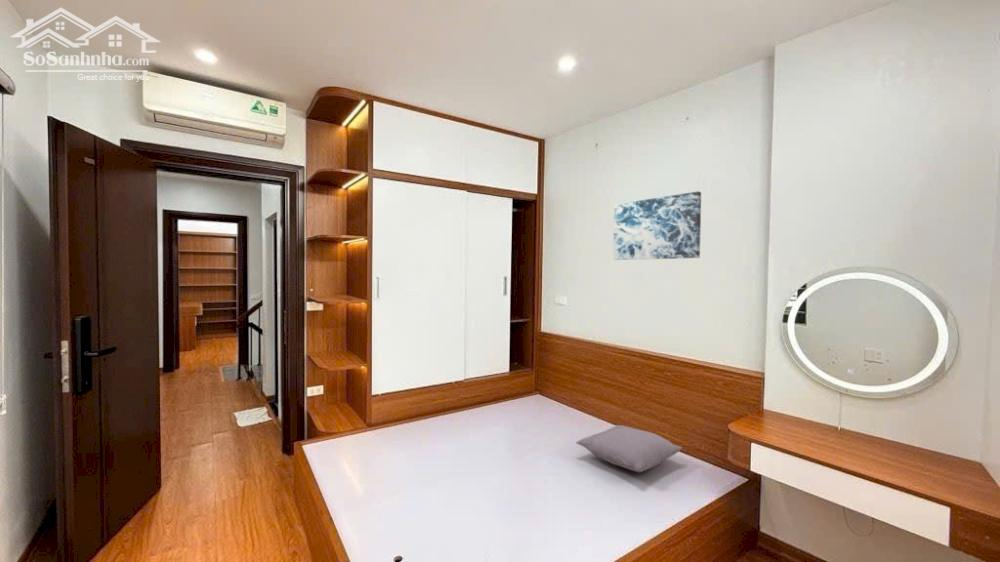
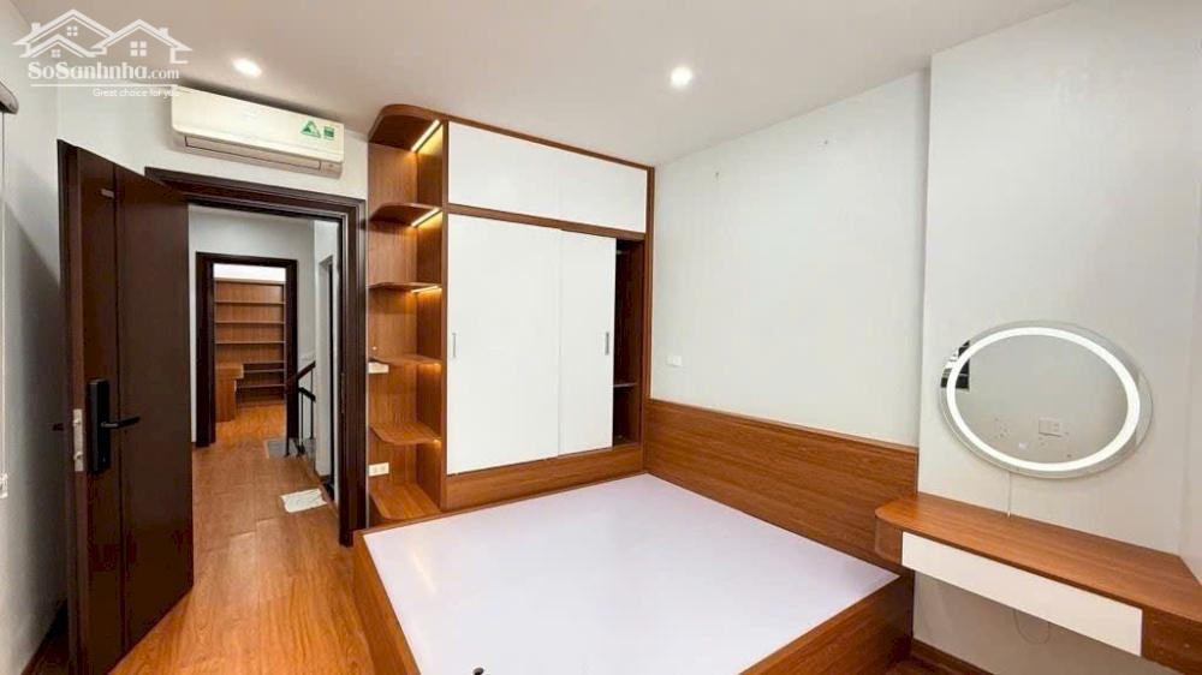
- pillow (627, 446)
- wall art (653, 229)
